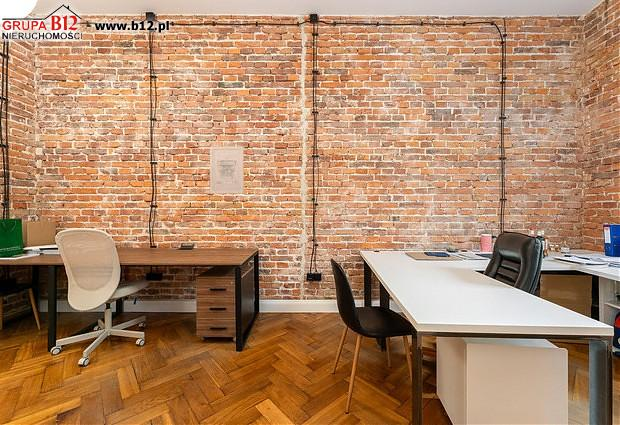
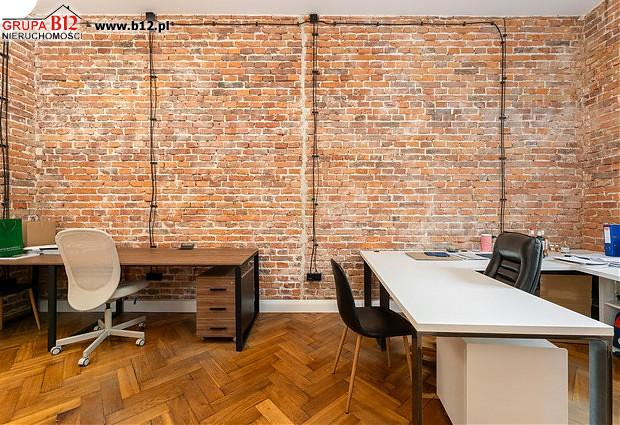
- wall art (226, 170)
